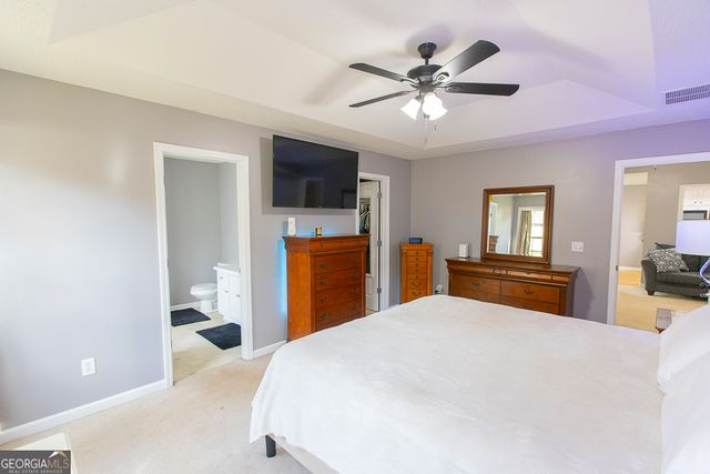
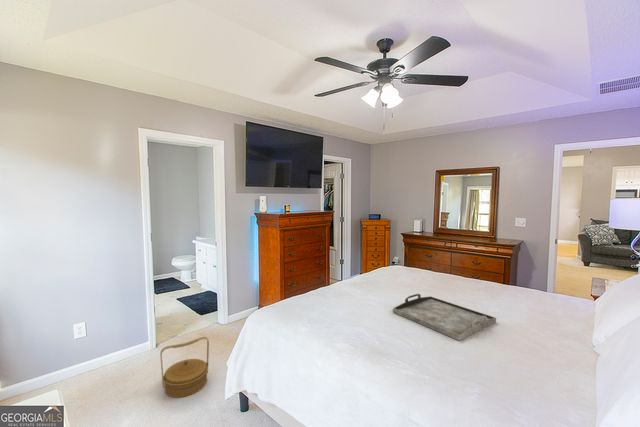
+ basket (186, 363)
+ serving tray (442, 311)
